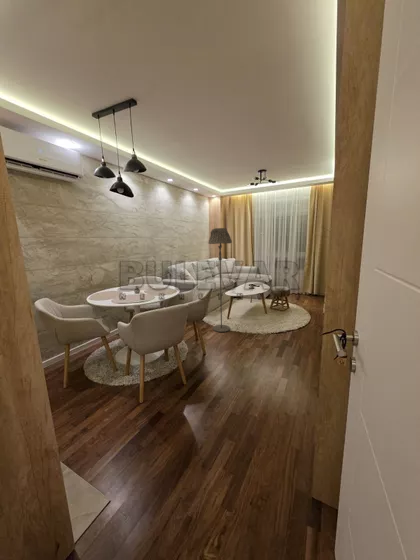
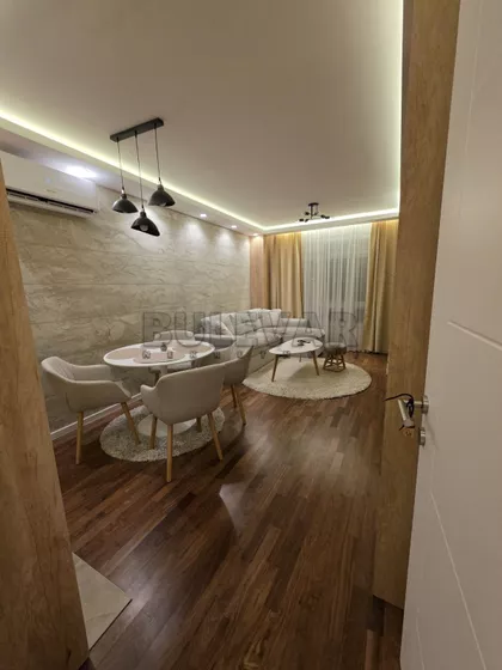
- floor lamp (220, 280)
